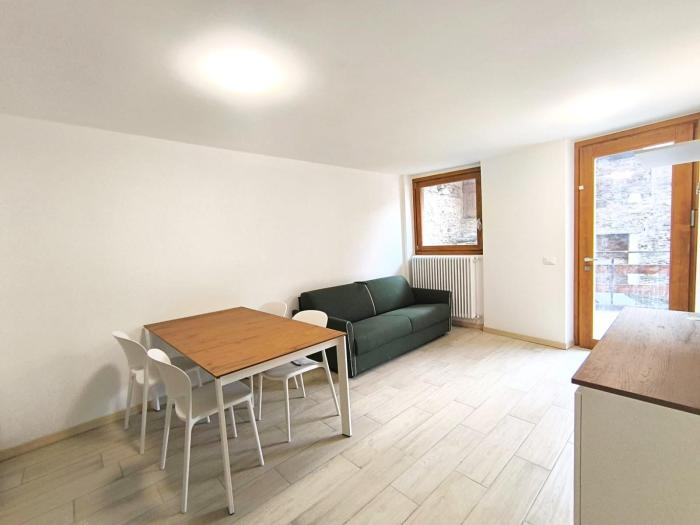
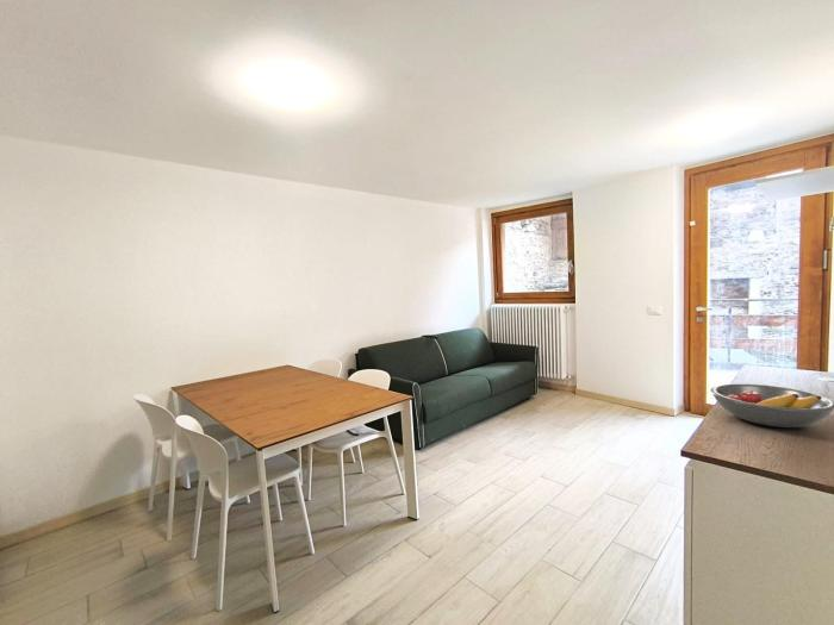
+ fruit bowl (767, 404)
